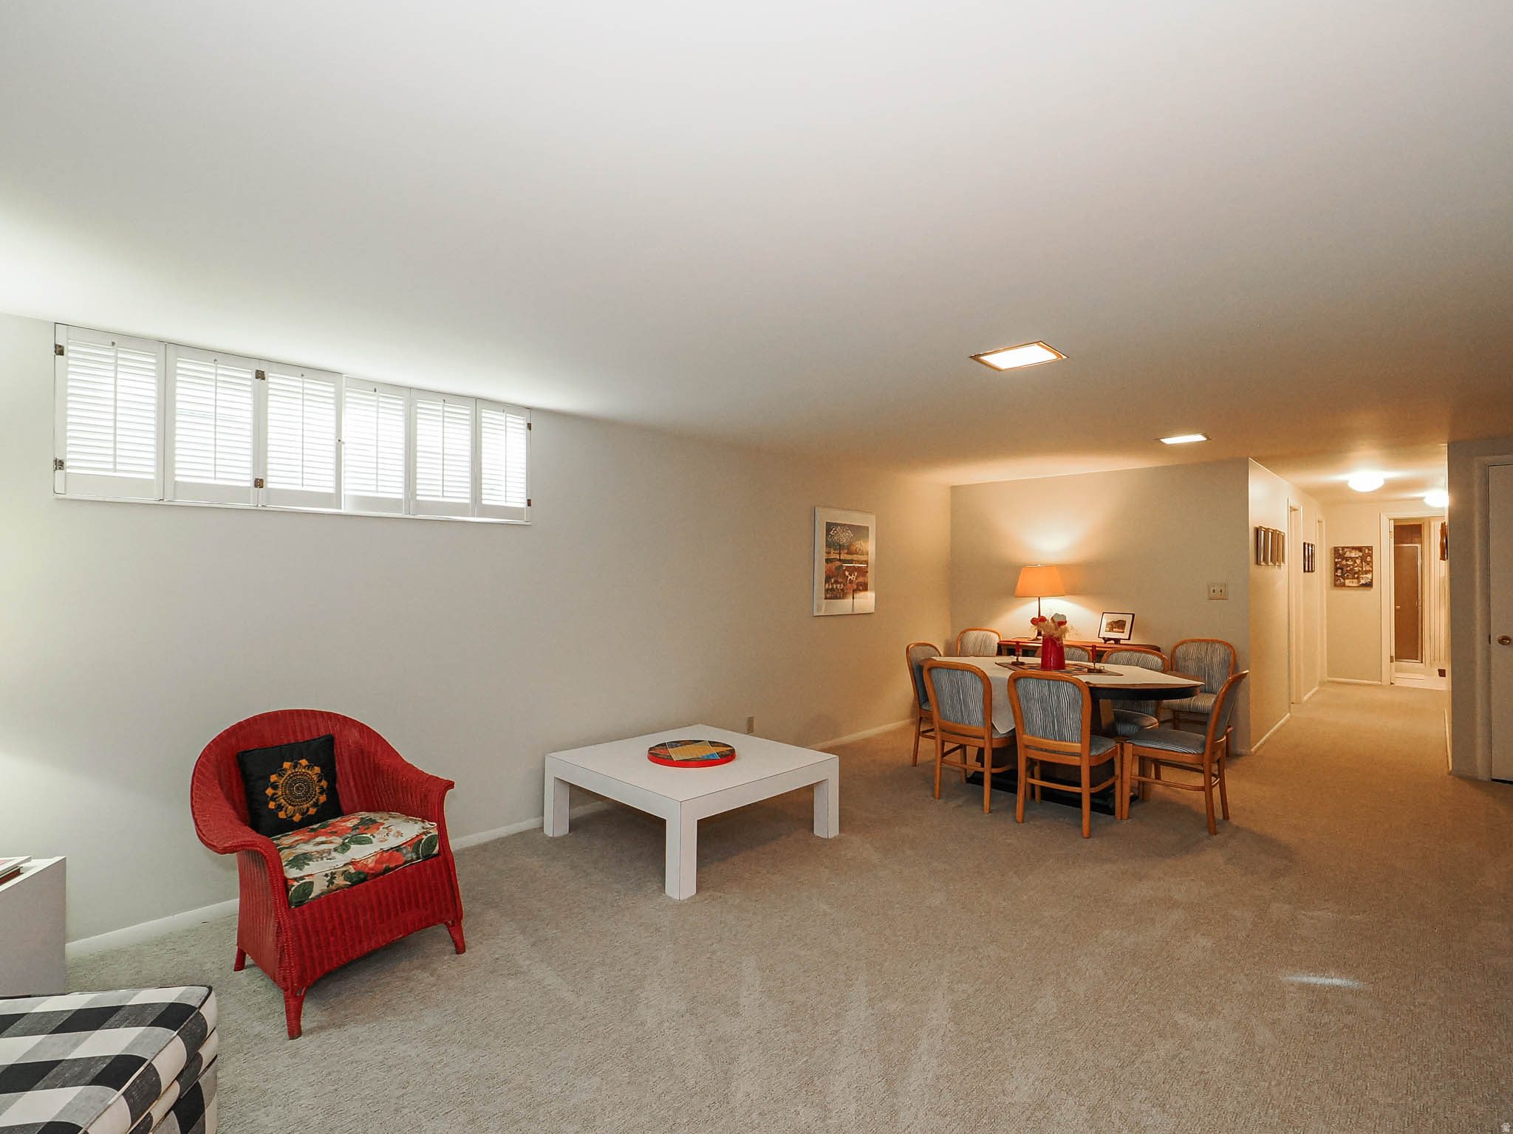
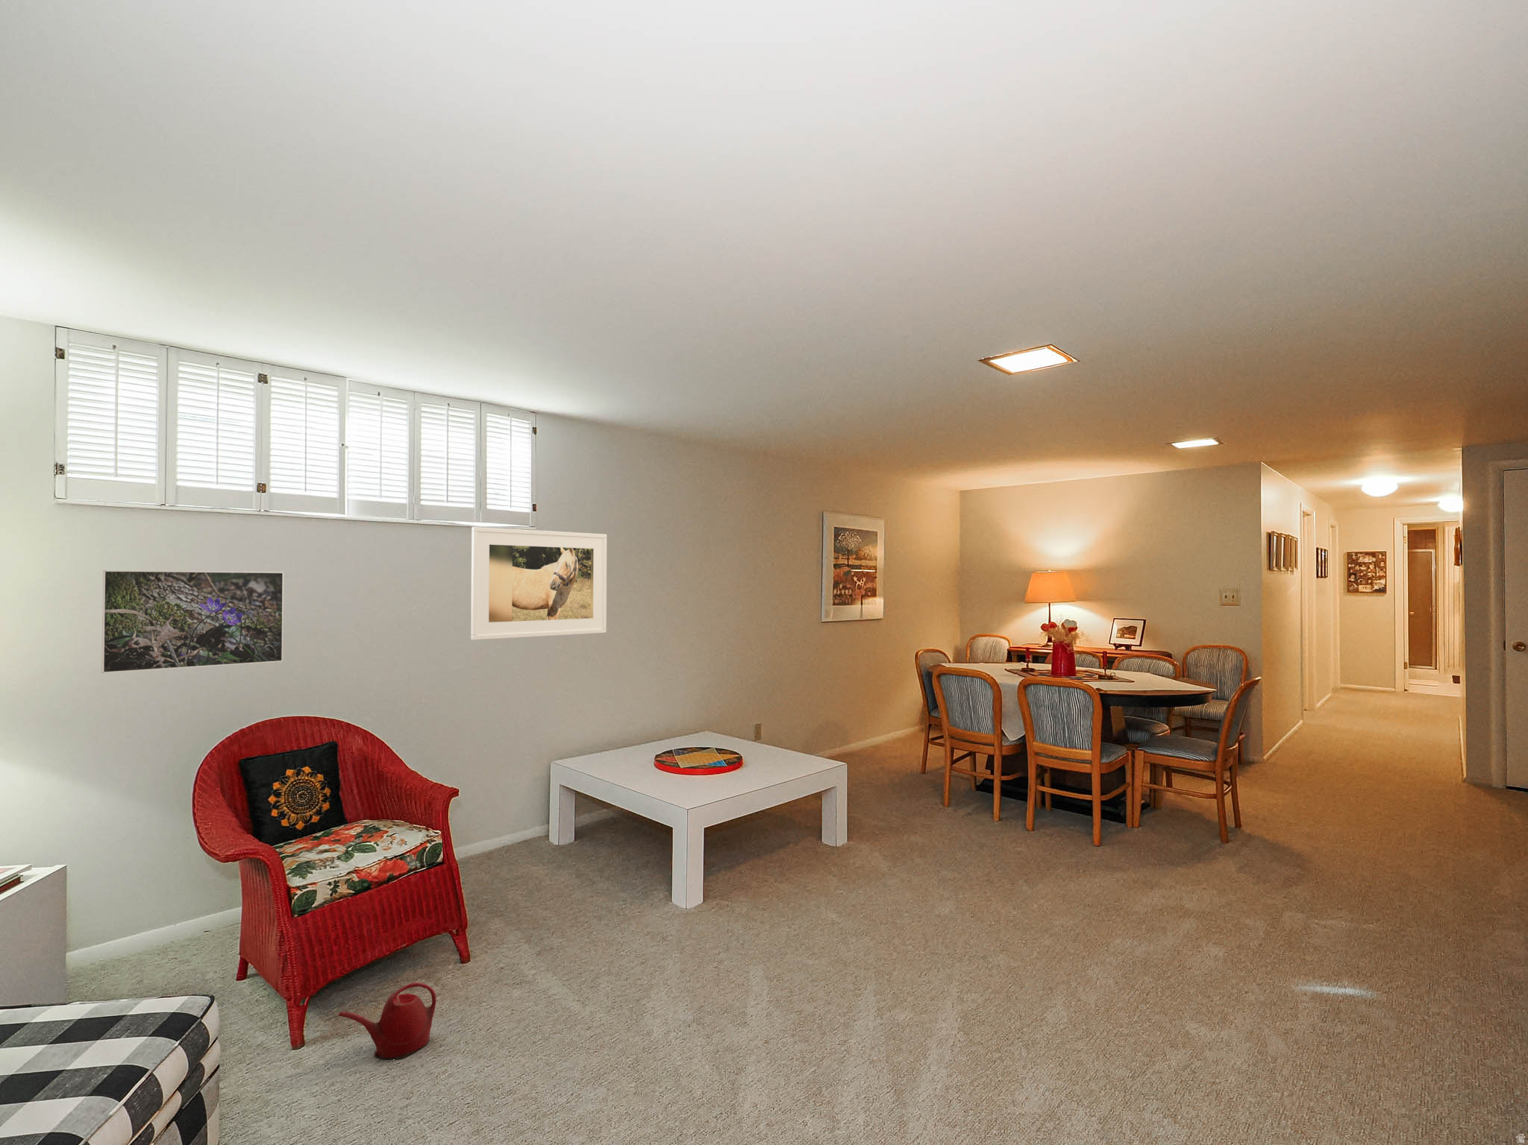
+ watering can (387, 1020)
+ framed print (199, 618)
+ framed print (543, 583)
